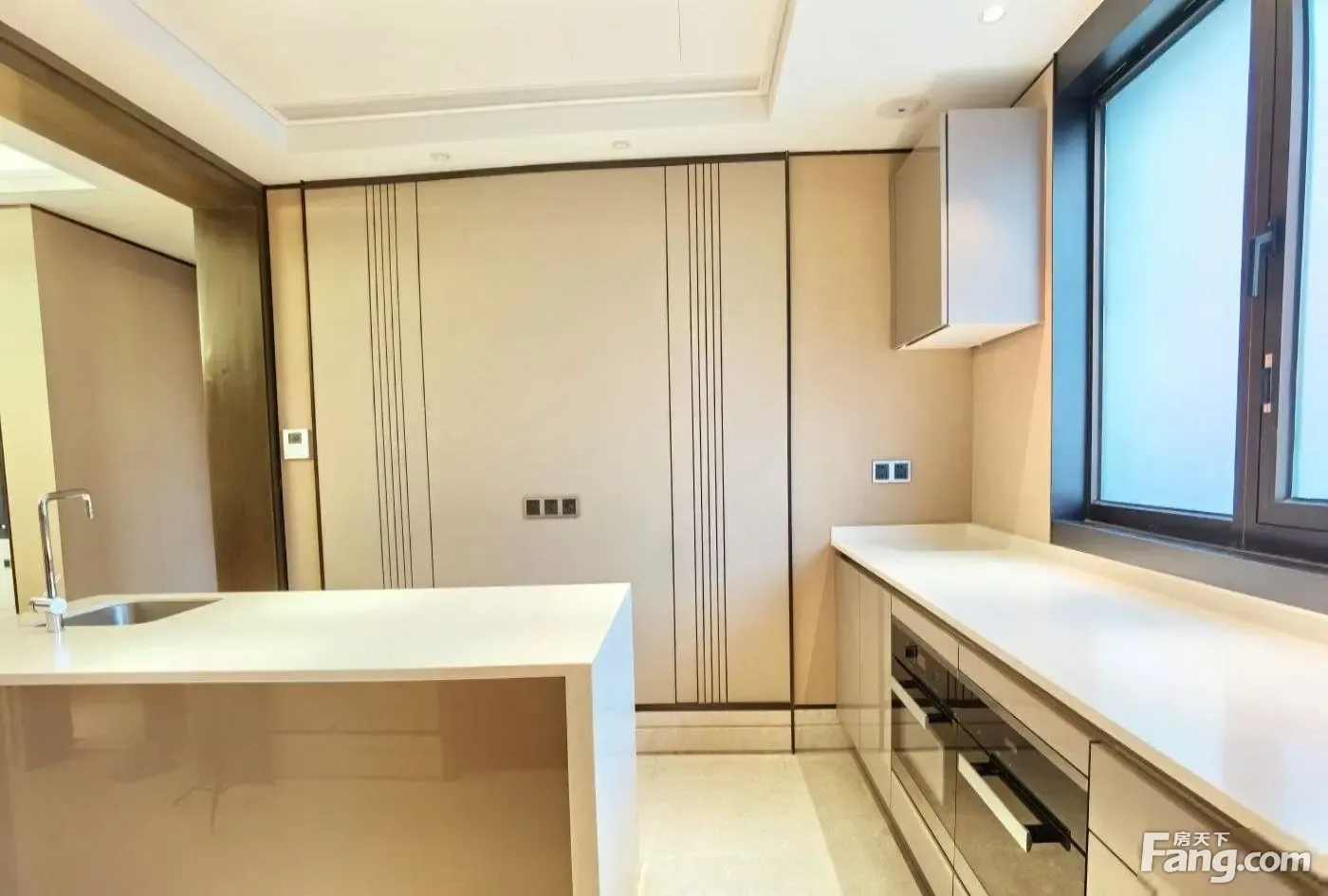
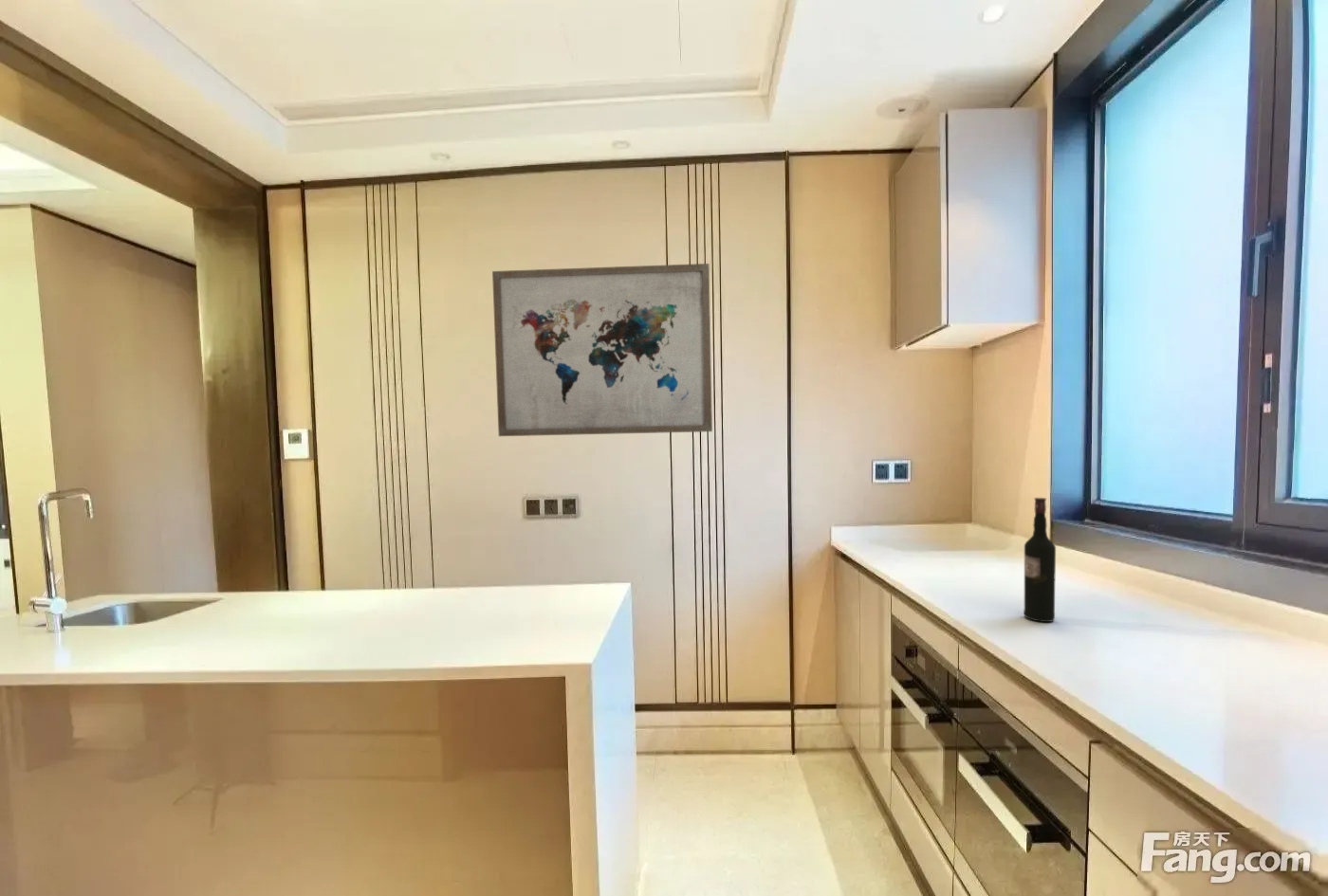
+ wall art (602, 351)
+ wine bottle (1040, 558)
